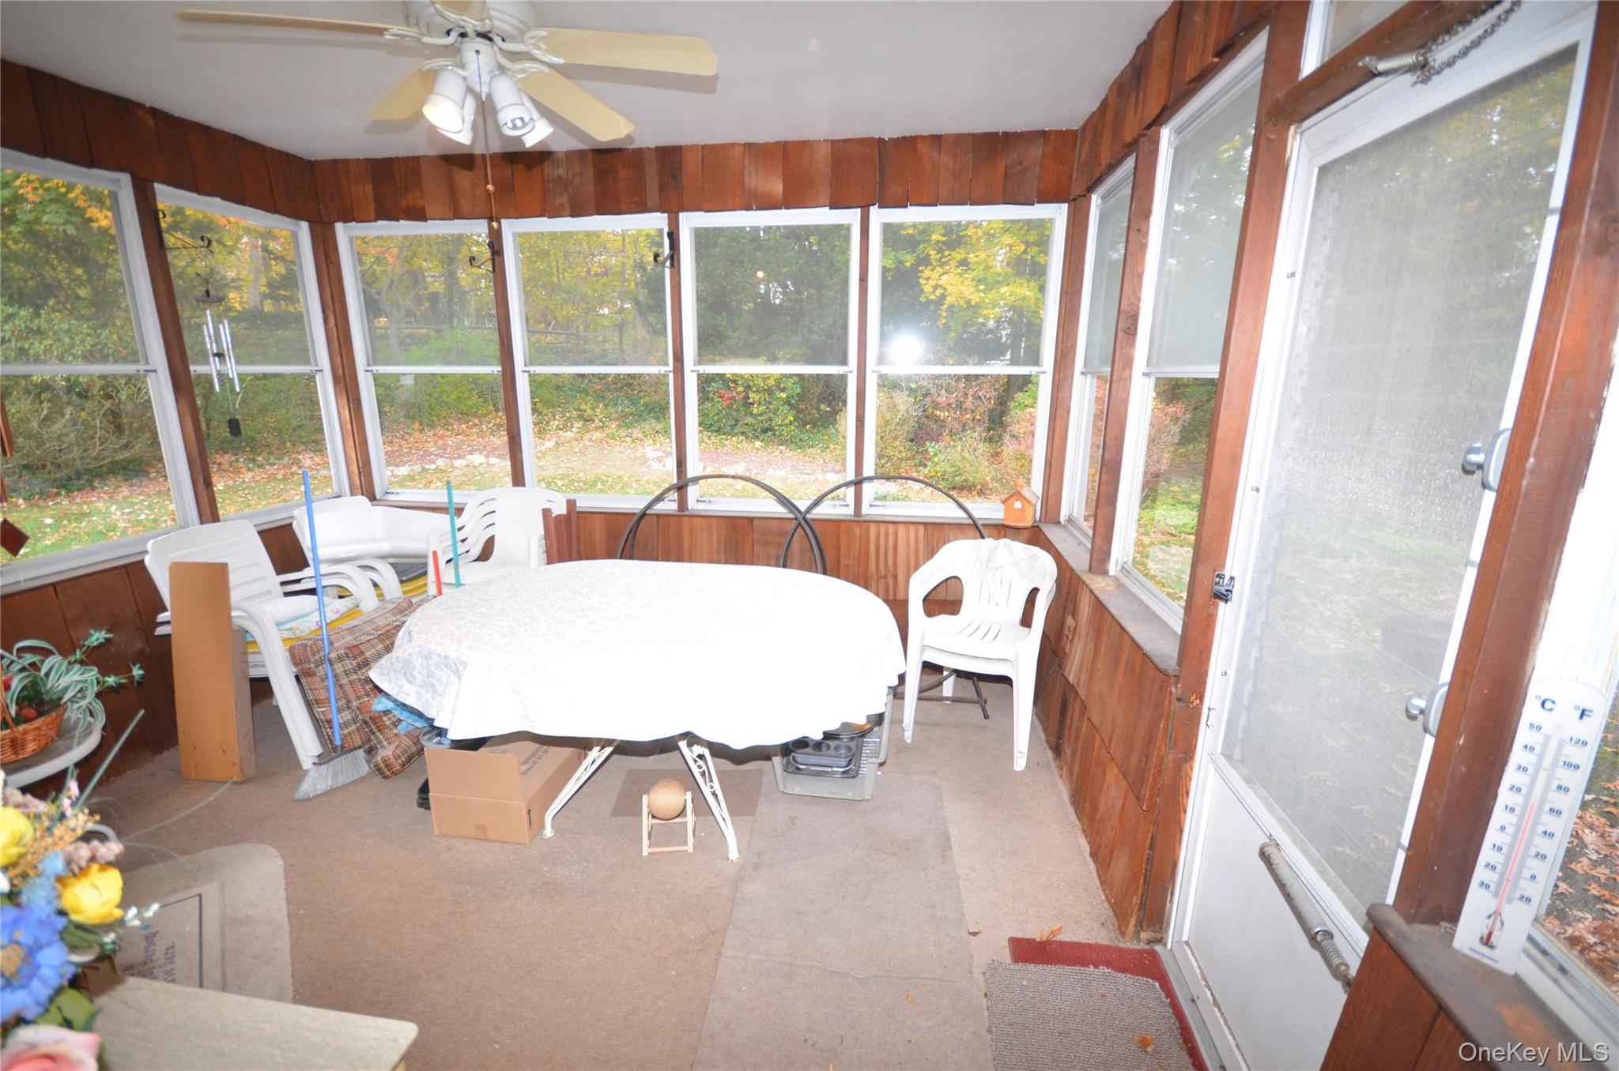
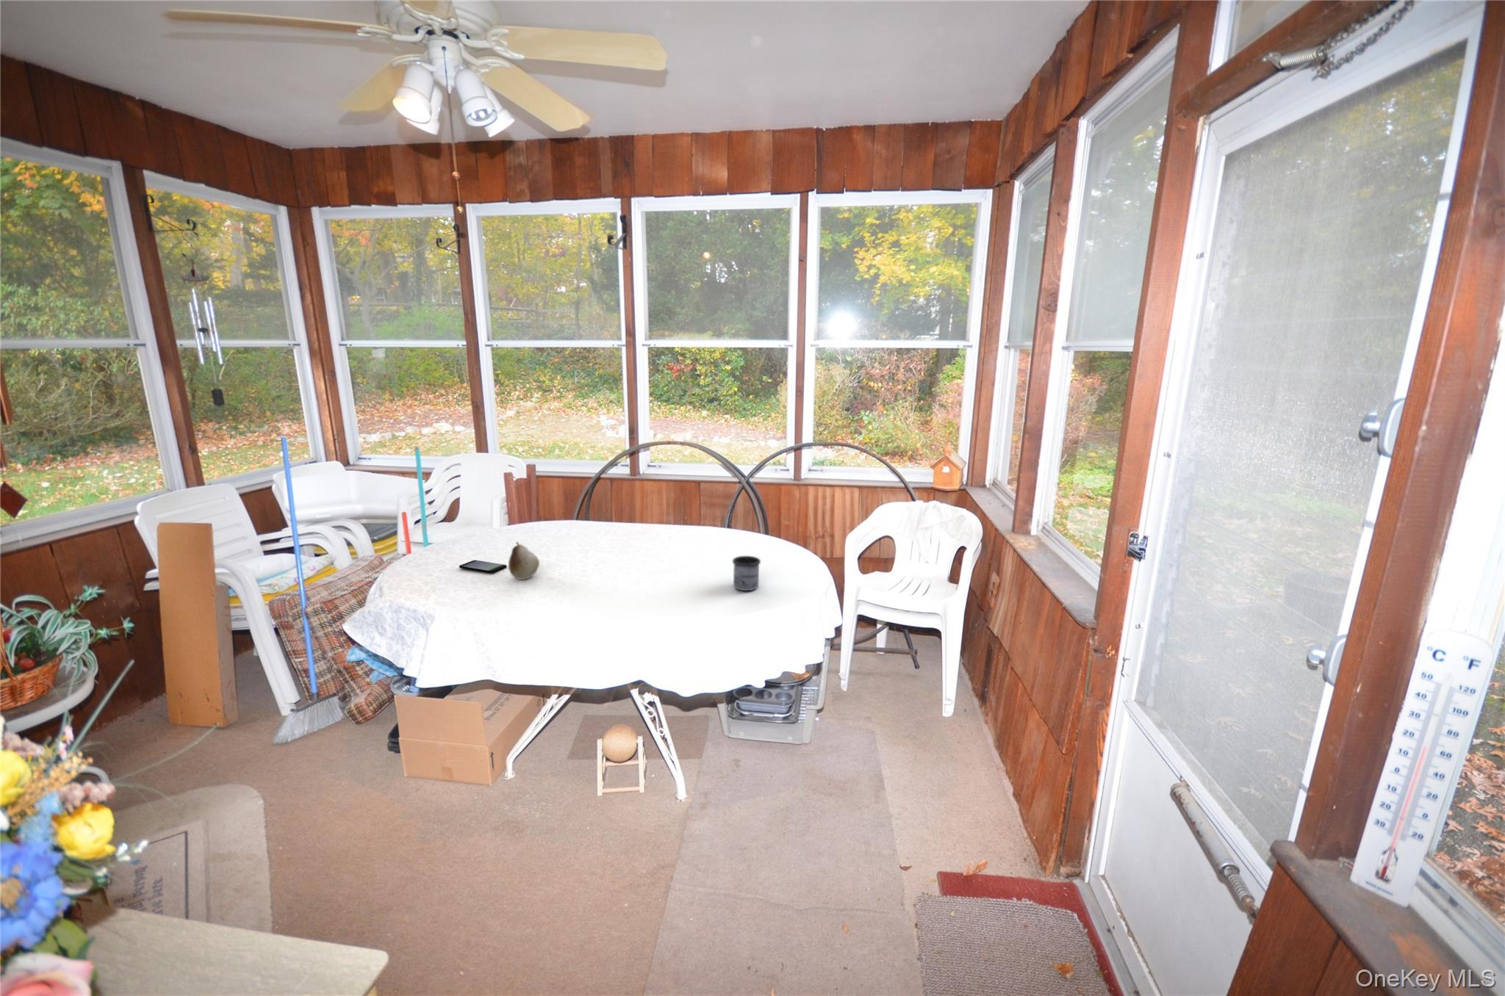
+ fruit (524, 560)
+ mug (745, 571)
+ smartphone (482, 566)
